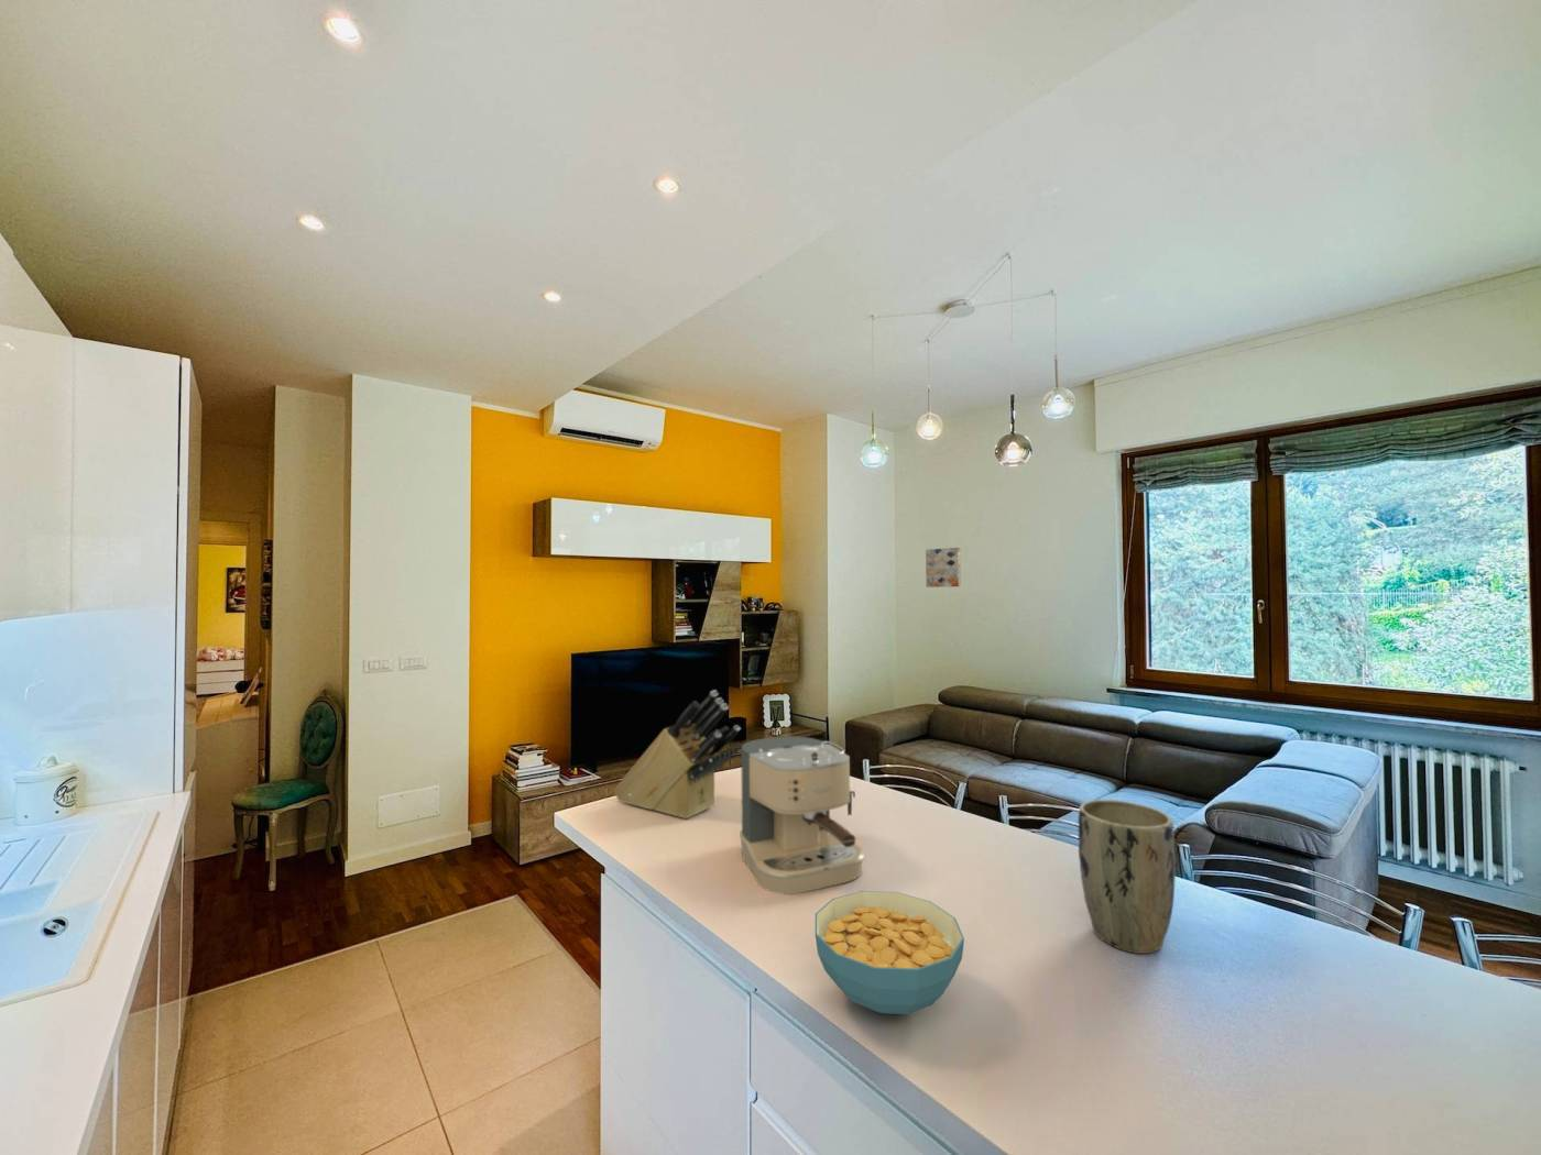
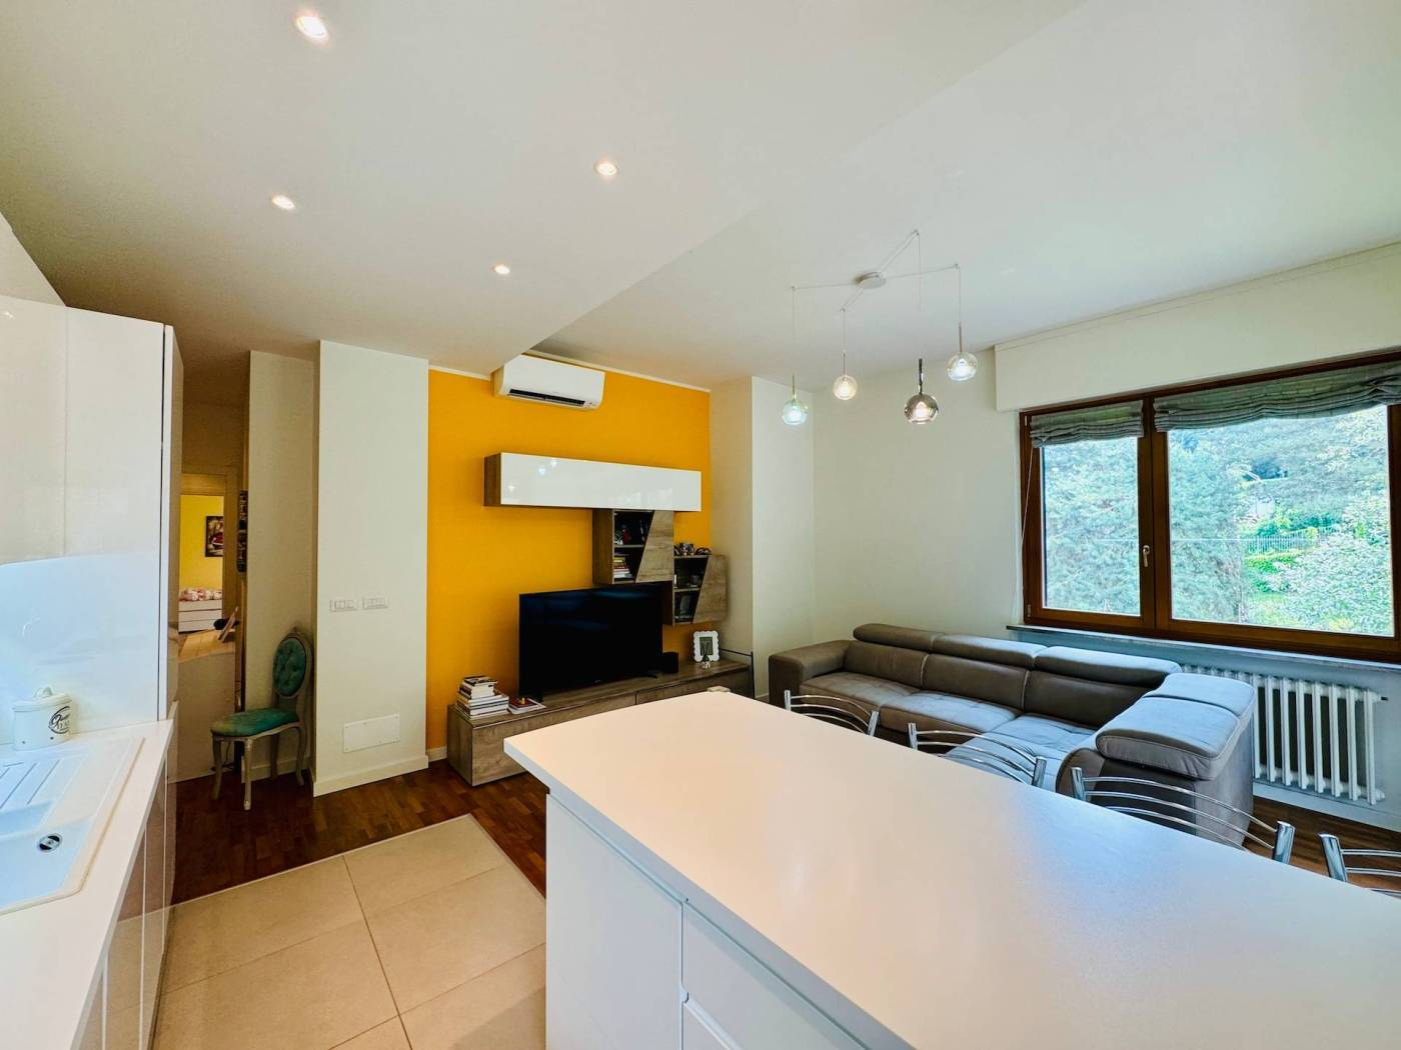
- coffee maker (802, 807)
- wall art (943, 568)
- cereal bowl (887, 961)
- knife block (676, 749)
- plant pot (1125, 875)
